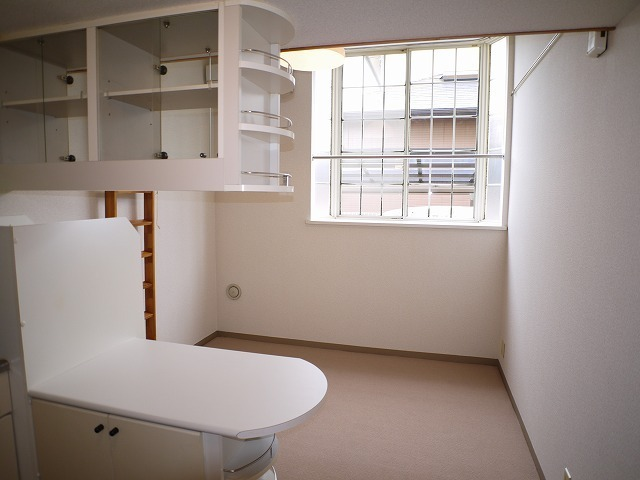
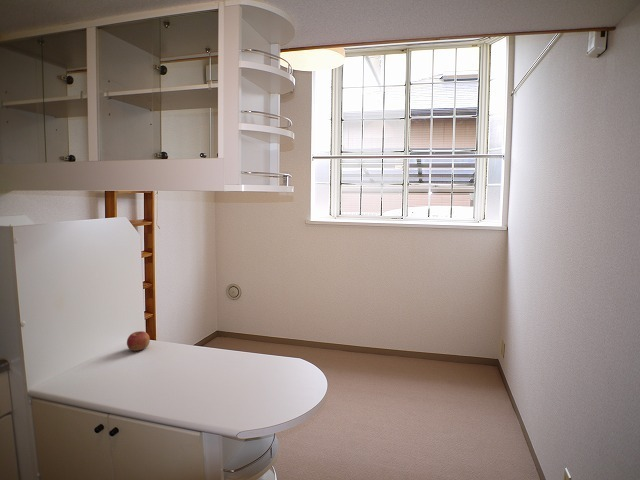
+ apple (138, 340)
